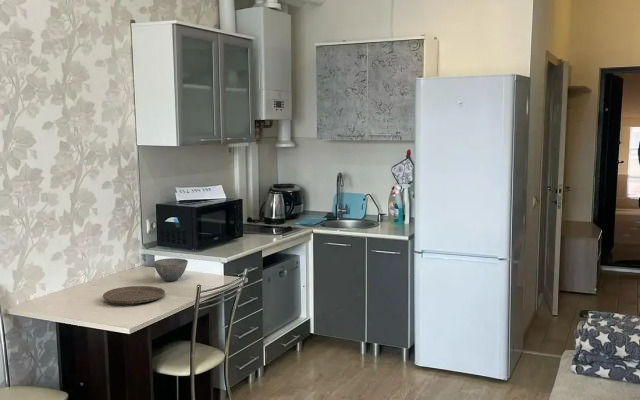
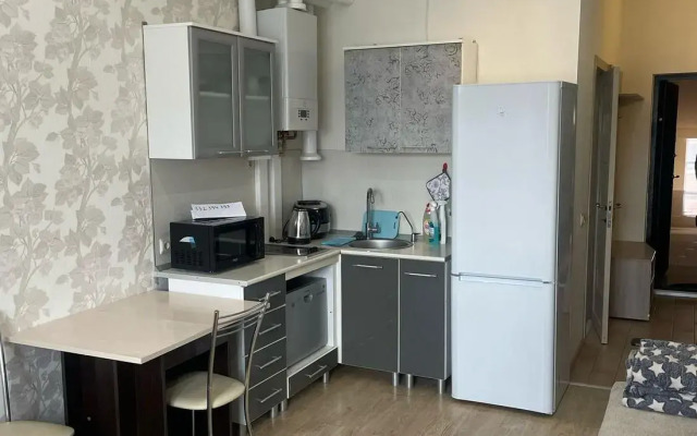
- plate (134, 295)
- bowl (171, 270)
